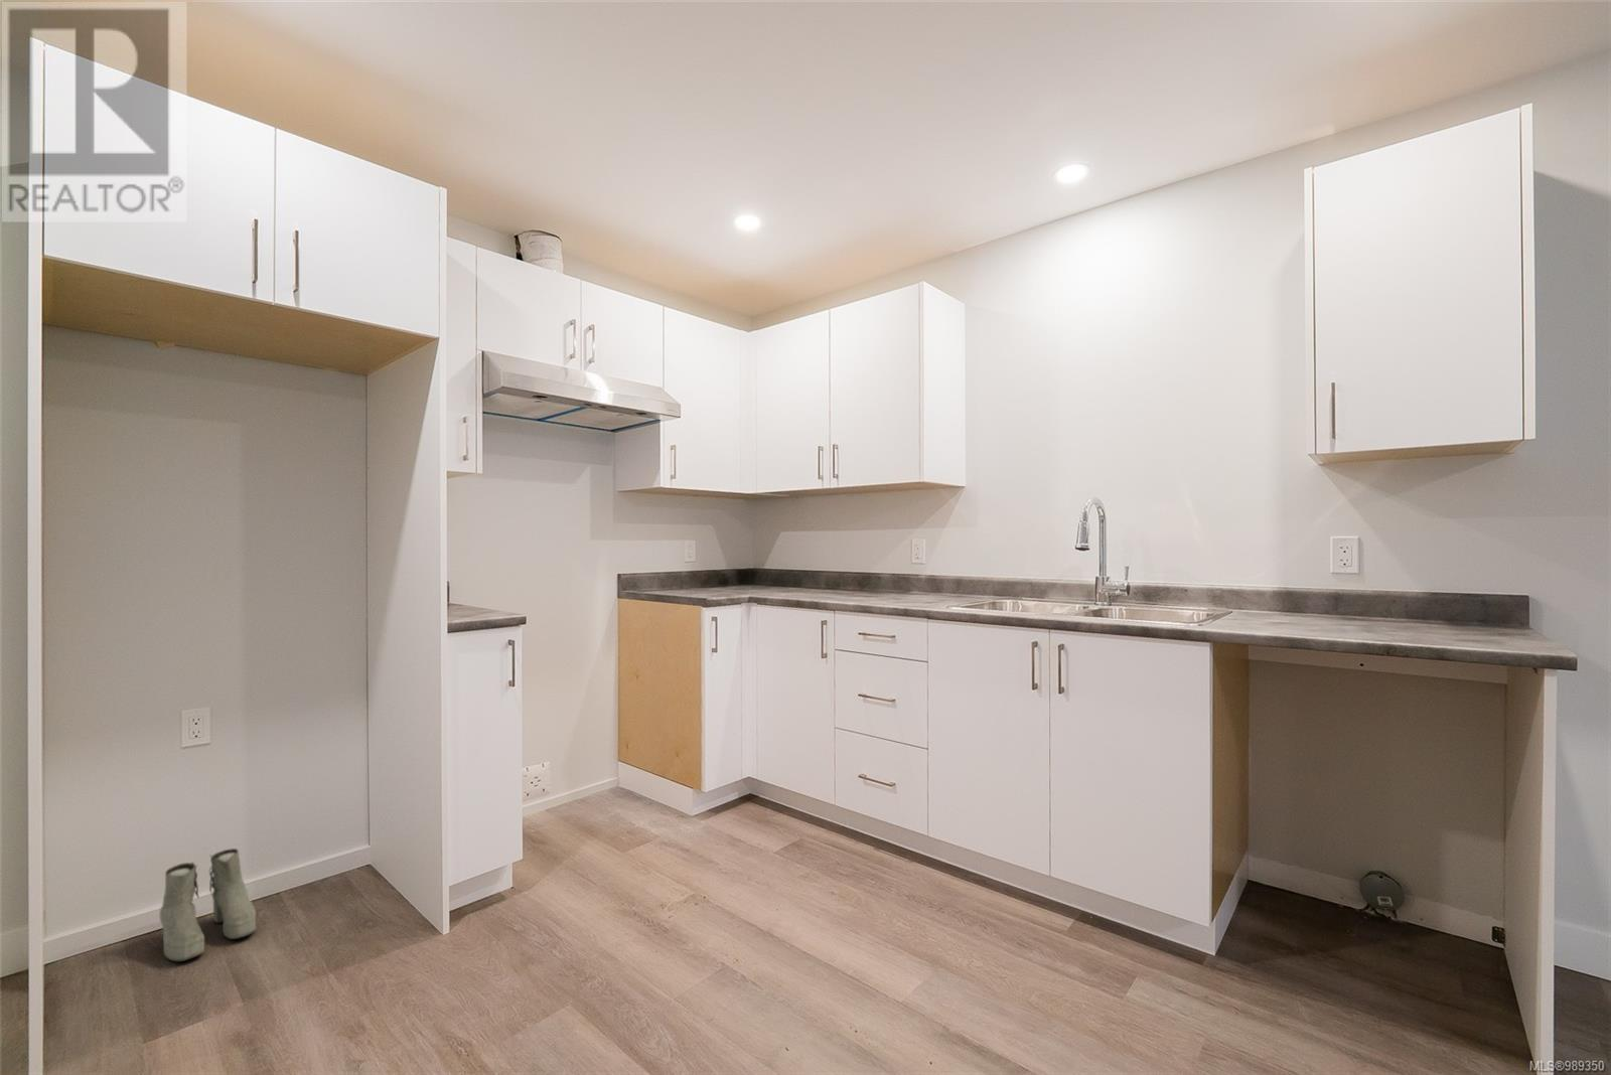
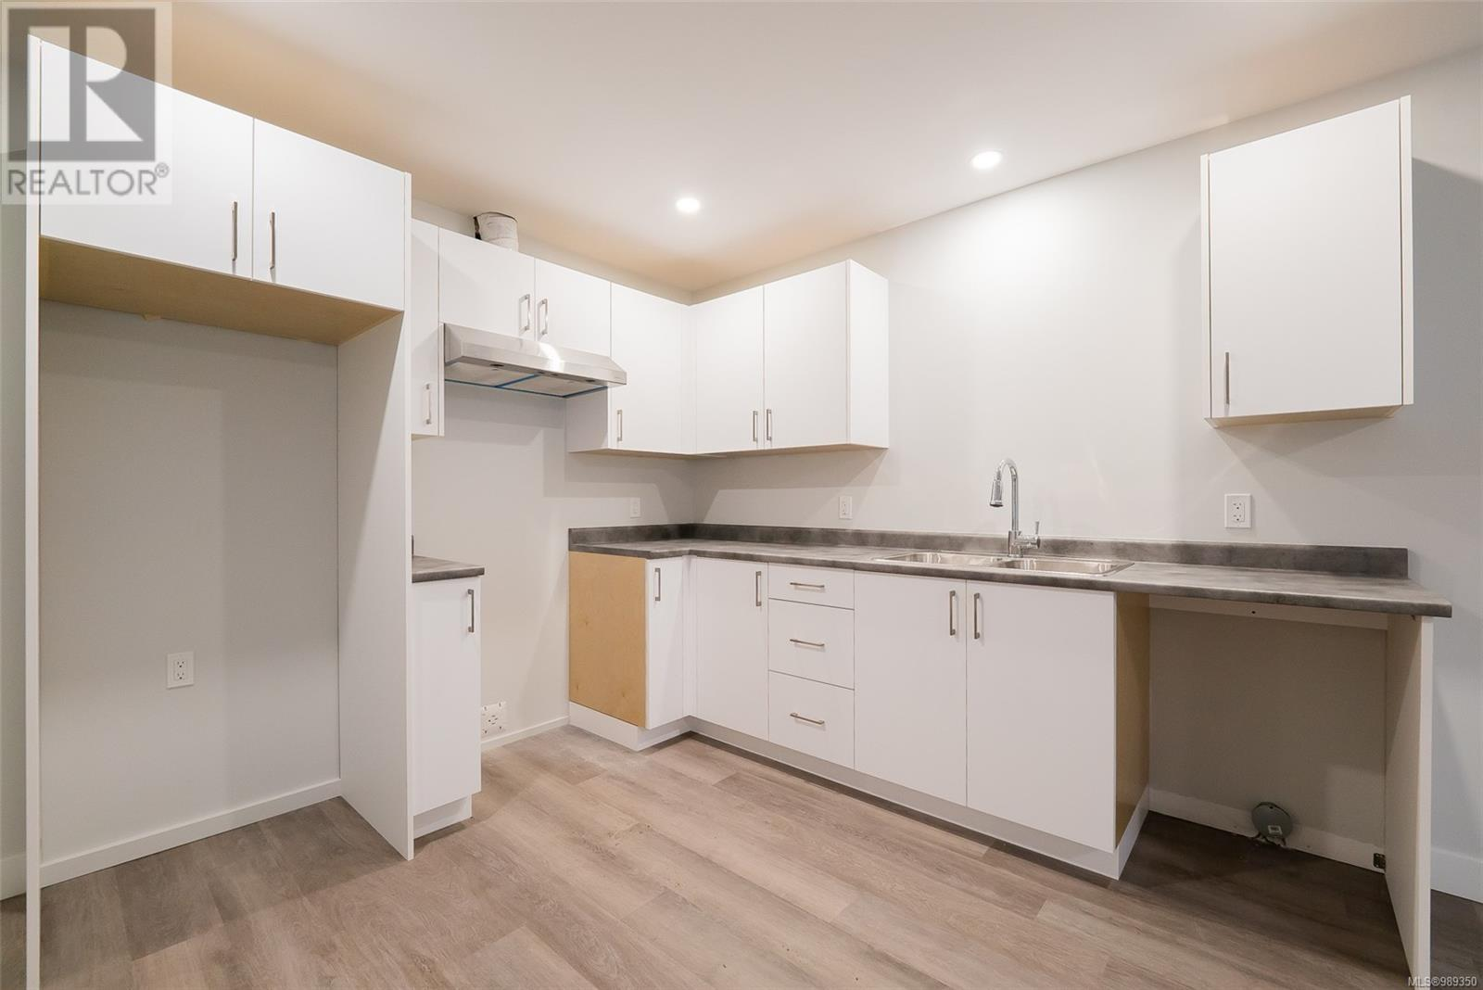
- boots (212, 897)
